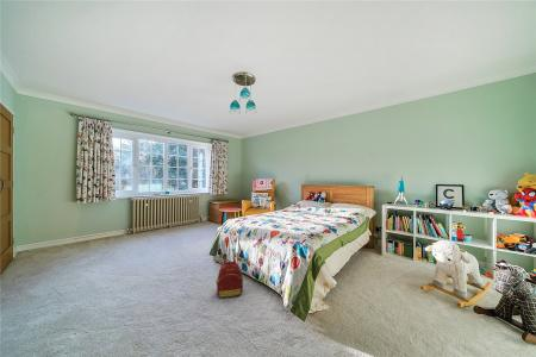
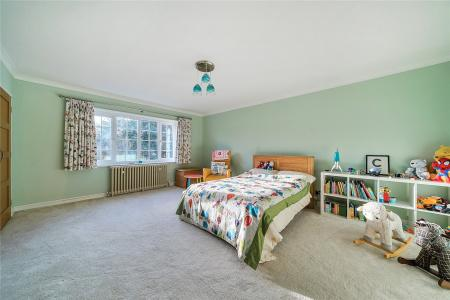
- backpack (229, 275)
